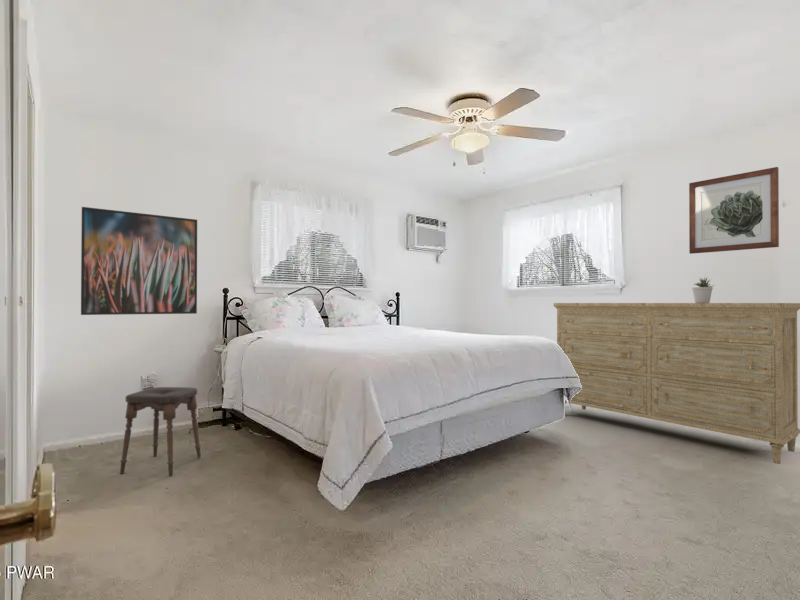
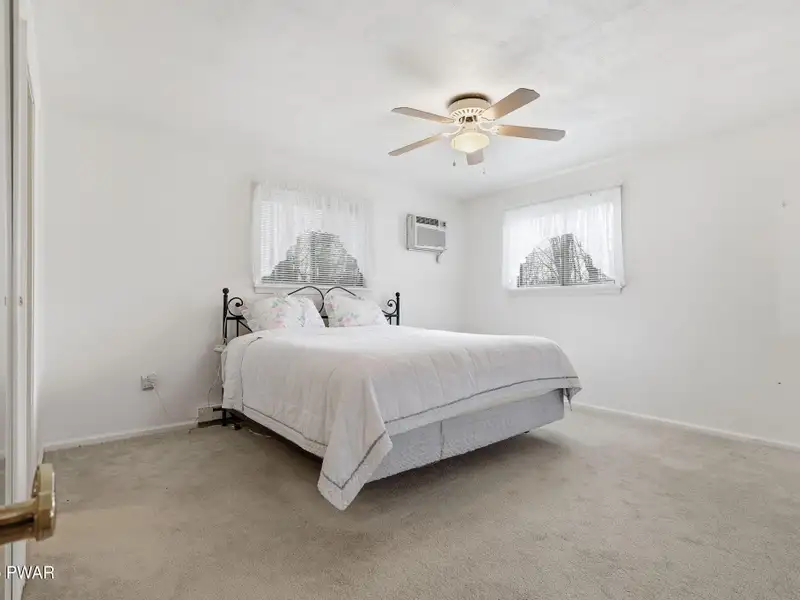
- wall art (731, 213)
- potted plant (703, 289)
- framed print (143, 263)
- stool (166, 427)
- dresser (660, 366)
